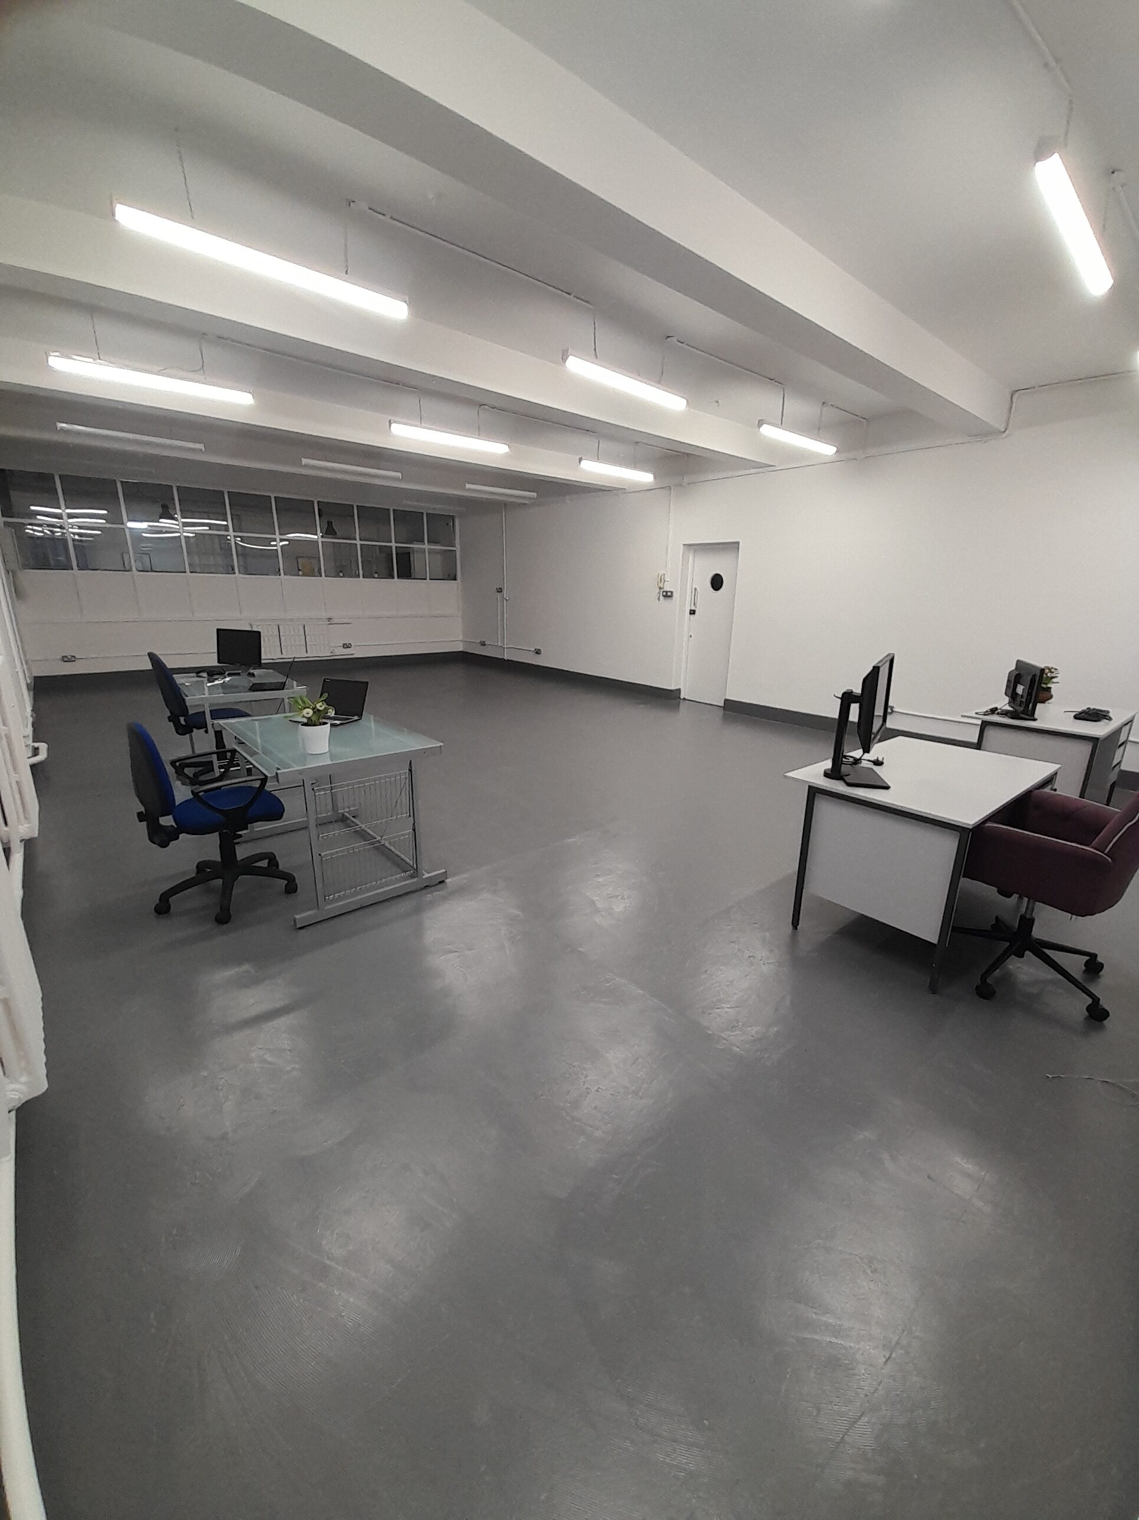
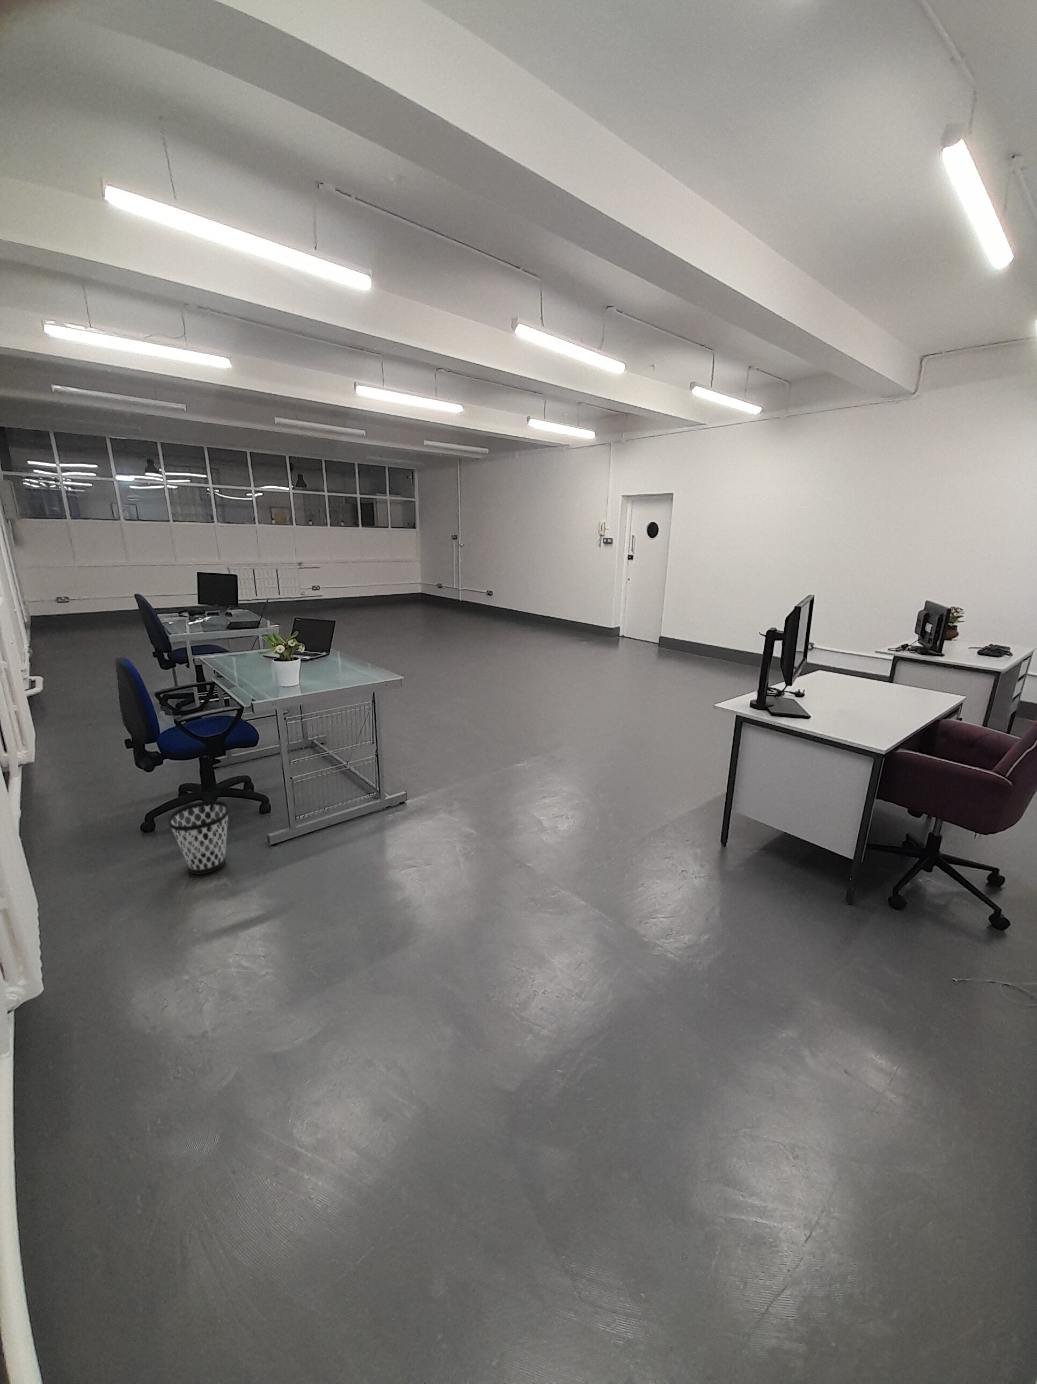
+ wastebasket (204, 840)
